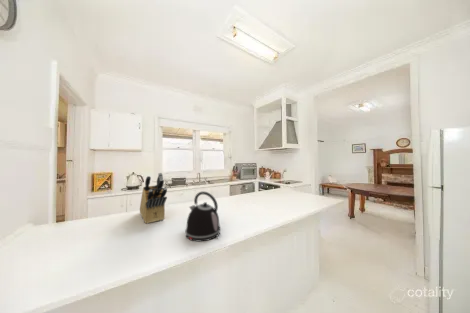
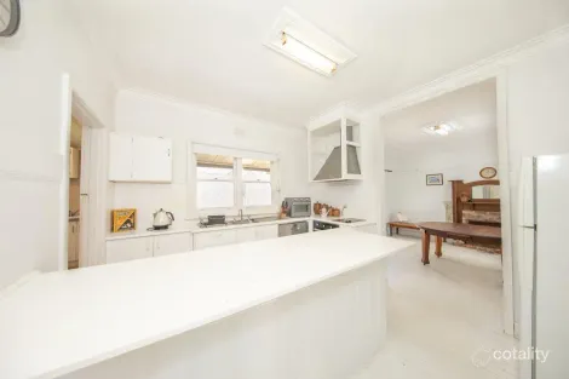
- kettle (203, 212)
- knife block (152, 195)
